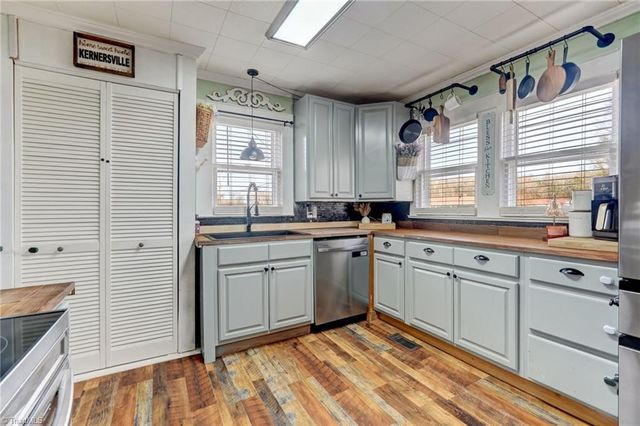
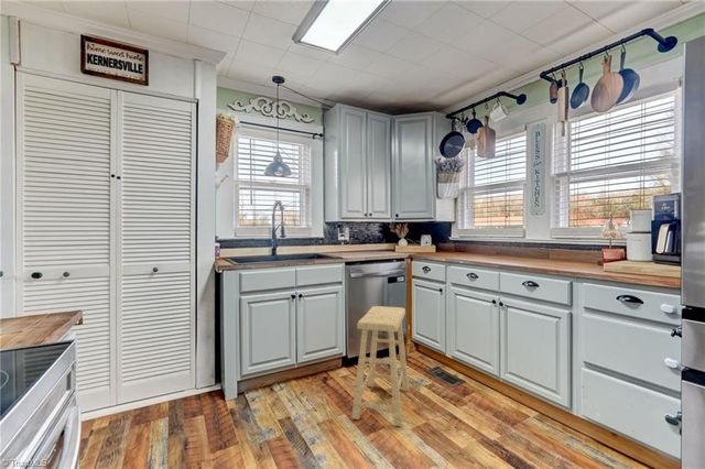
+ stool (382, 359)
